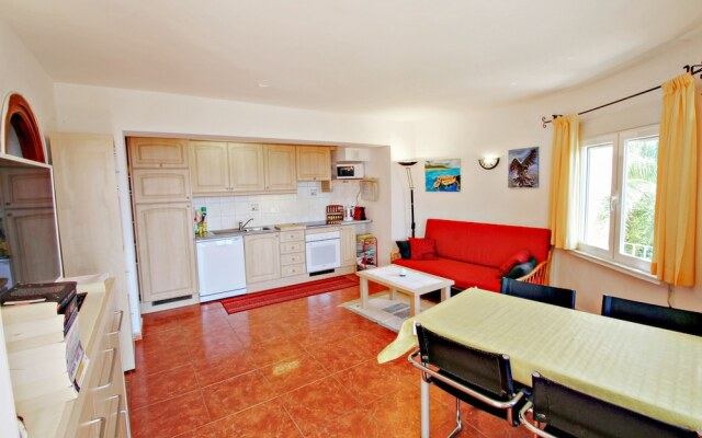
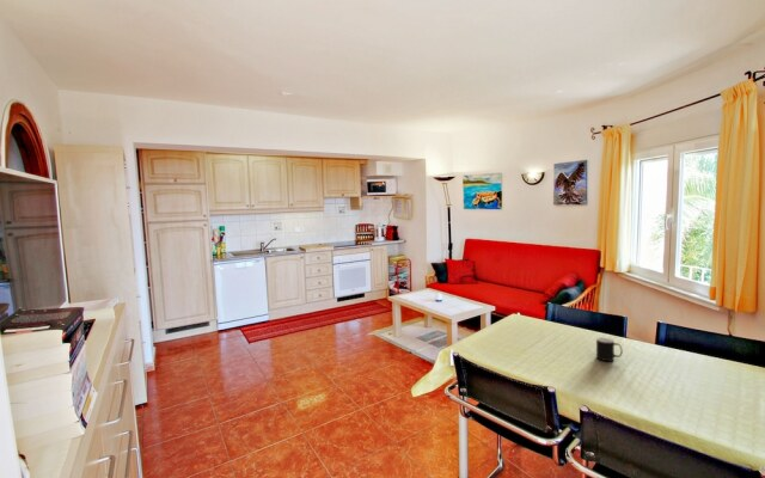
+ cup (608, 349)
